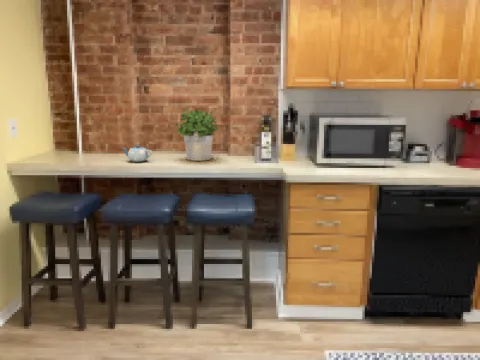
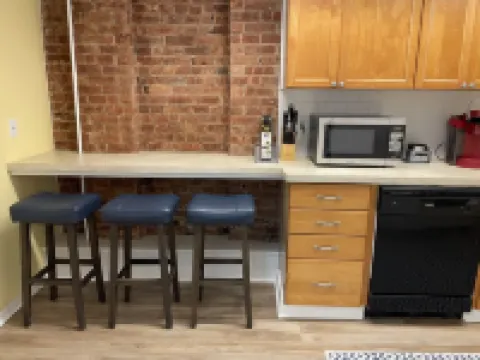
- potted plant (196, 133)
- chinaware (137, 153)
